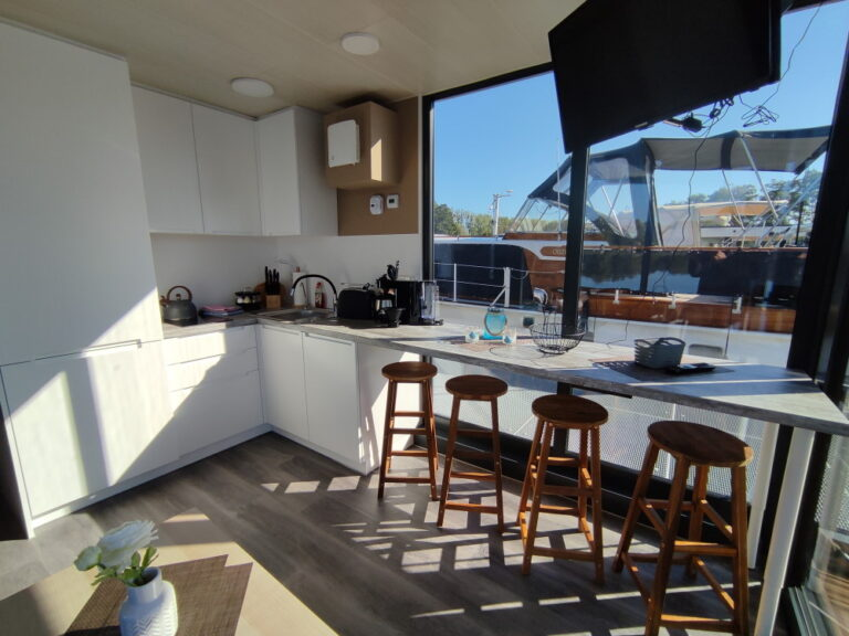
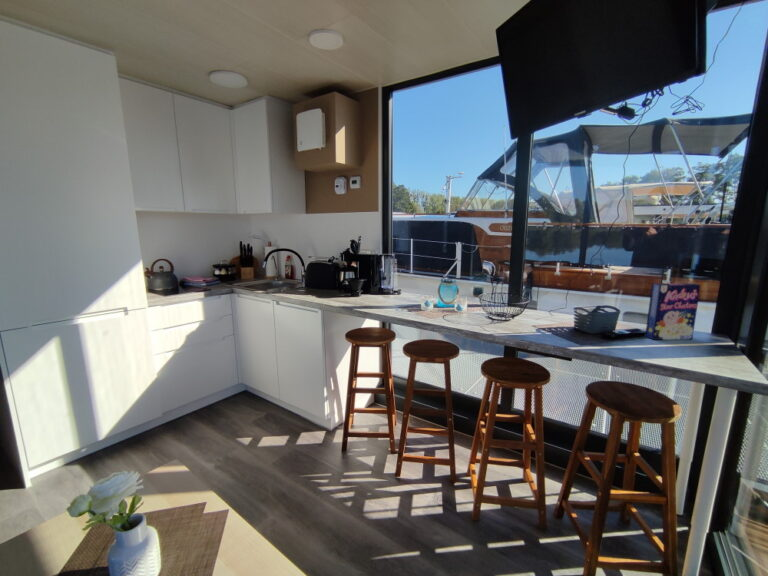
+ cereal box (672, 311)
